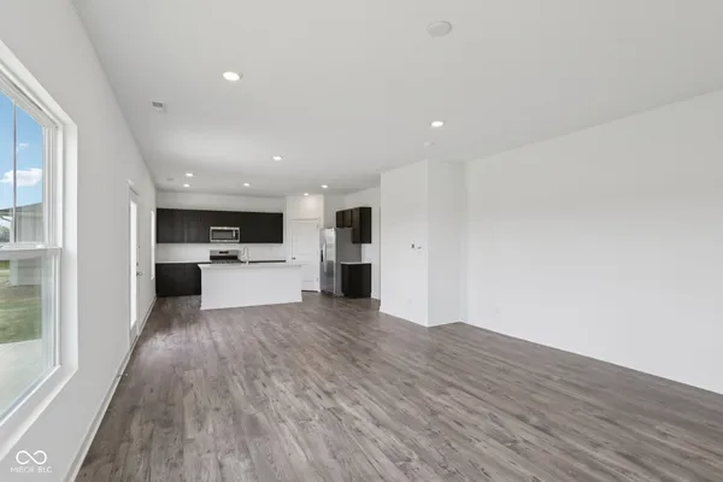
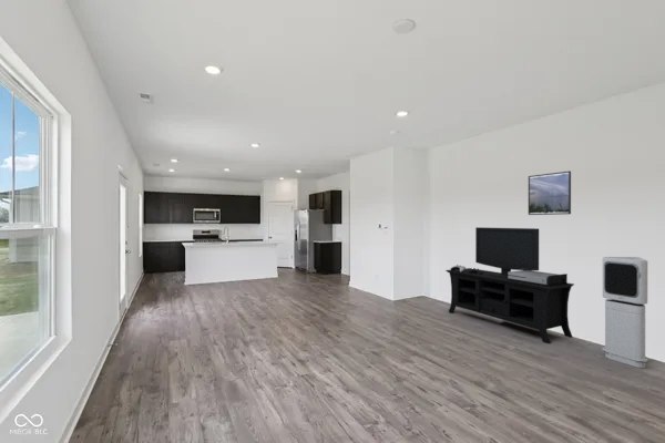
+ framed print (548, 194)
+ media console (501, 275)
+ air purifier (630, 308)
